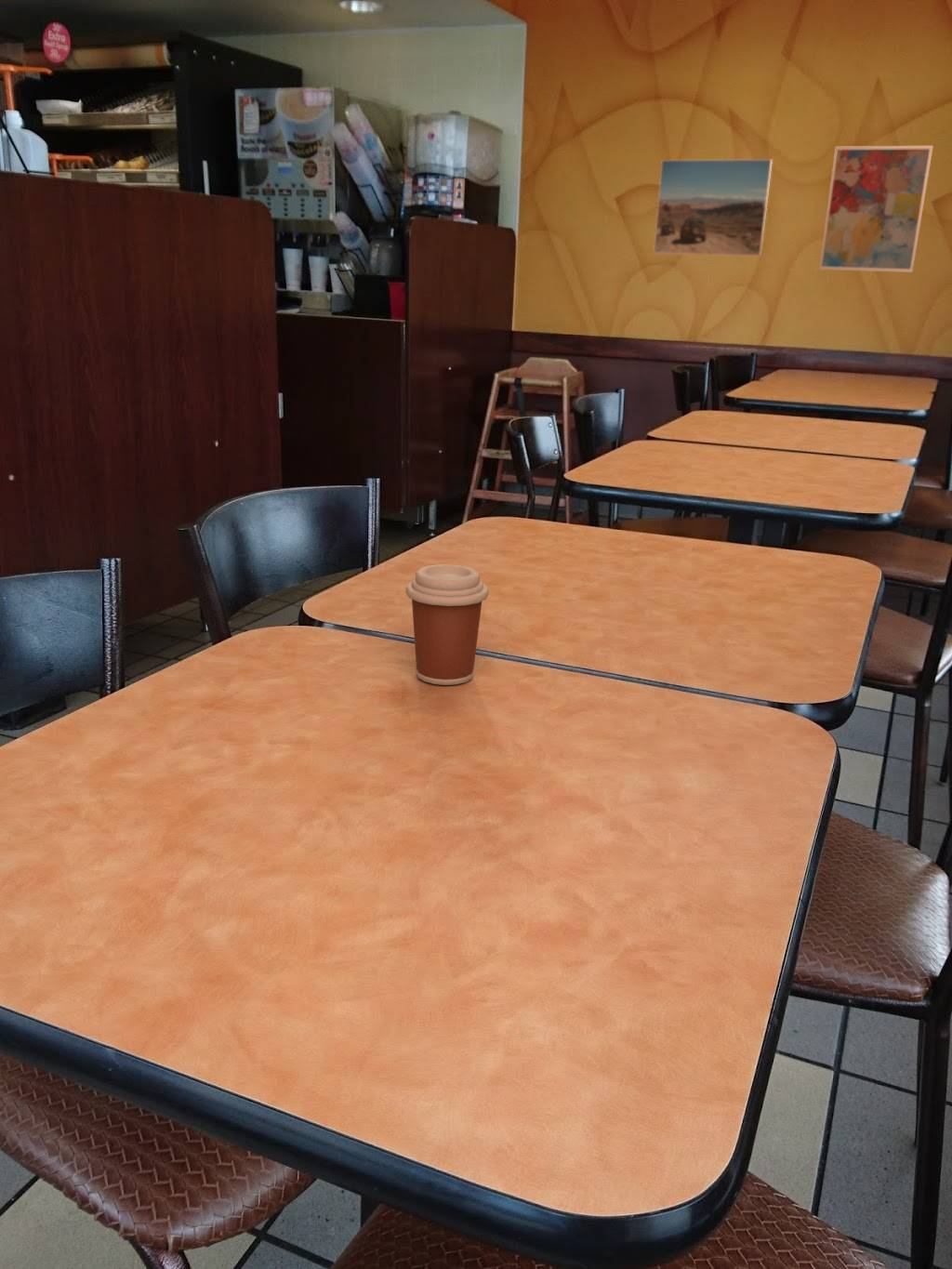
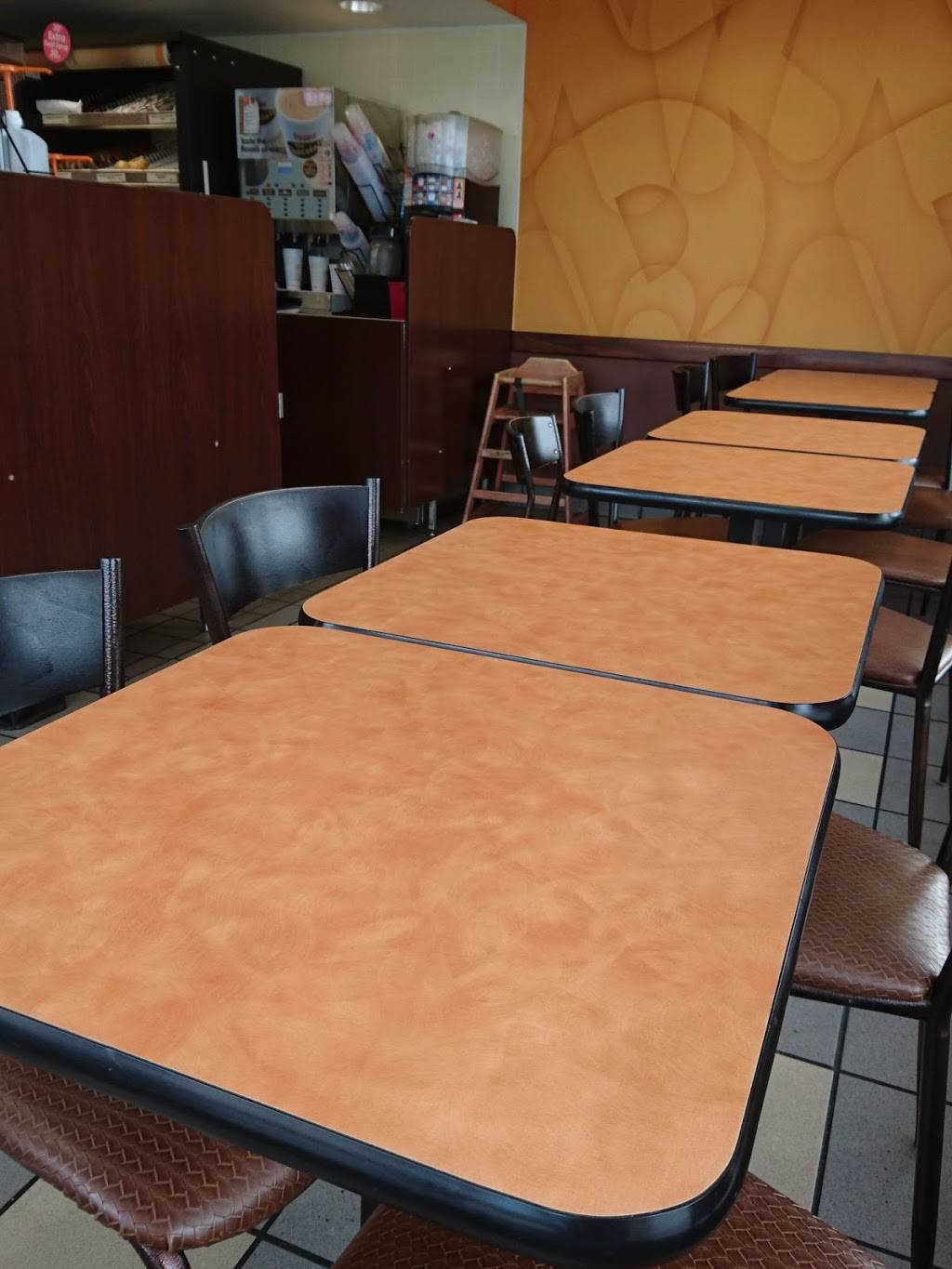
- wall art (874, 209)
- coffee cup (446, 624)
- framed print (711, 207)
